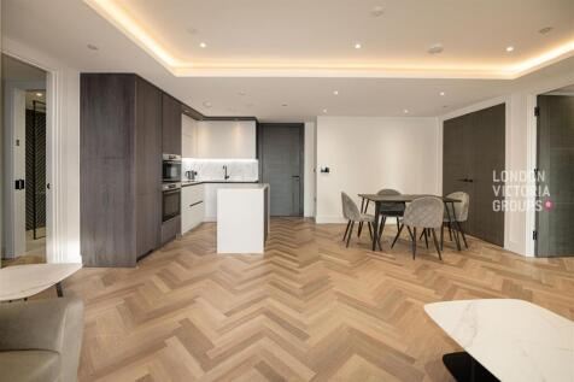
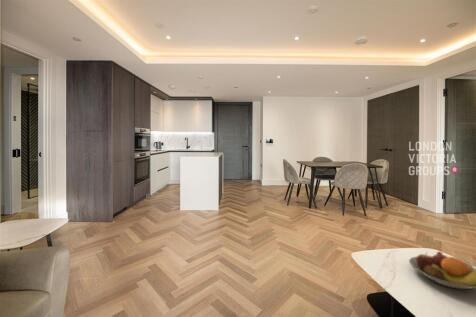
+ fruit bowl (446, 267)
